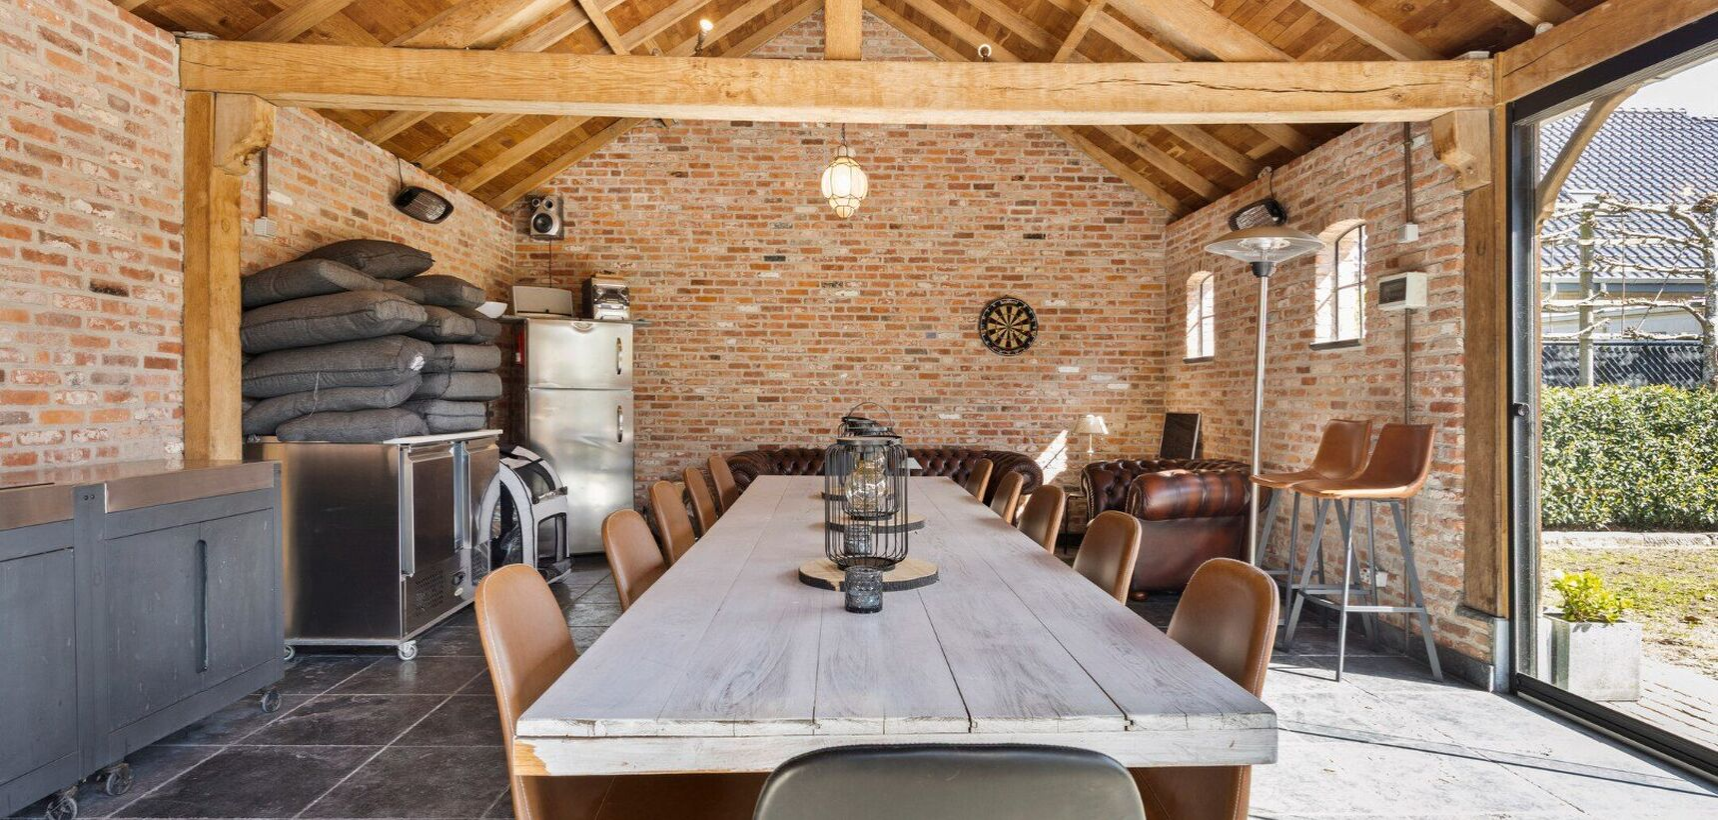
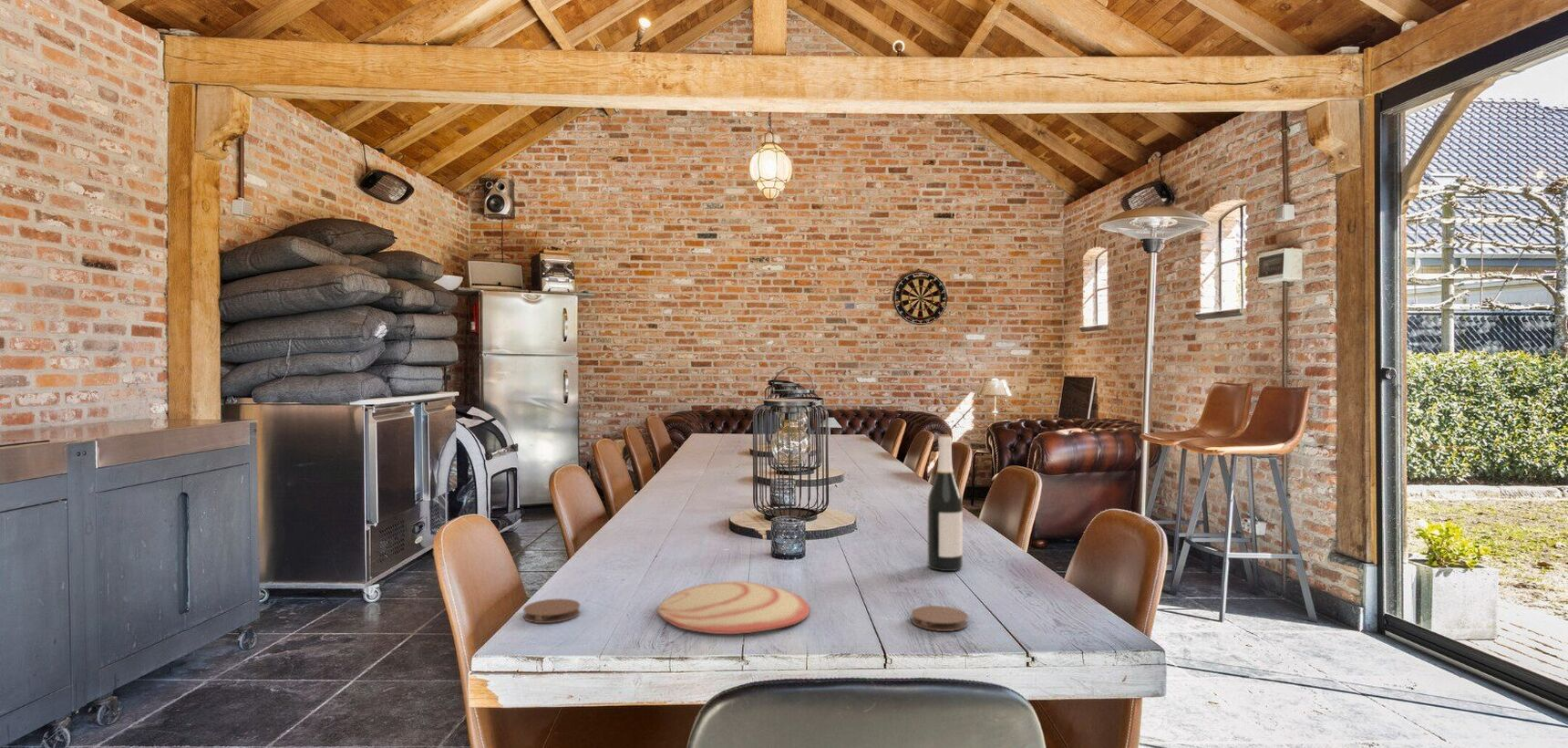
+ wine bottle (944, 501)
+ coaster (939, 618)
+ plate (734, 600)
+ coaster (552, 610)
